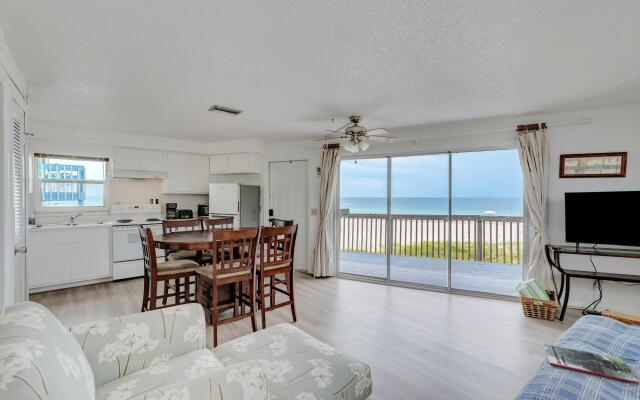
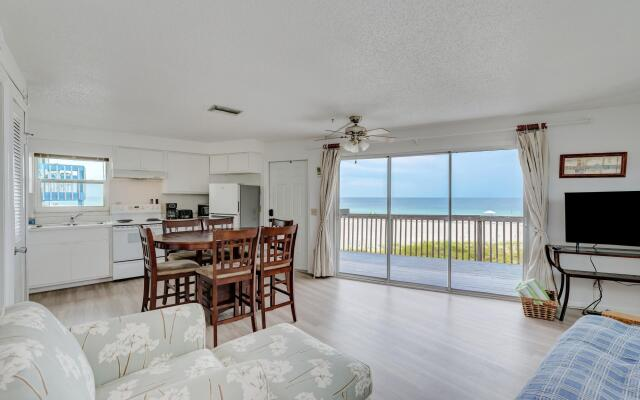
- magazine (585, 361)
